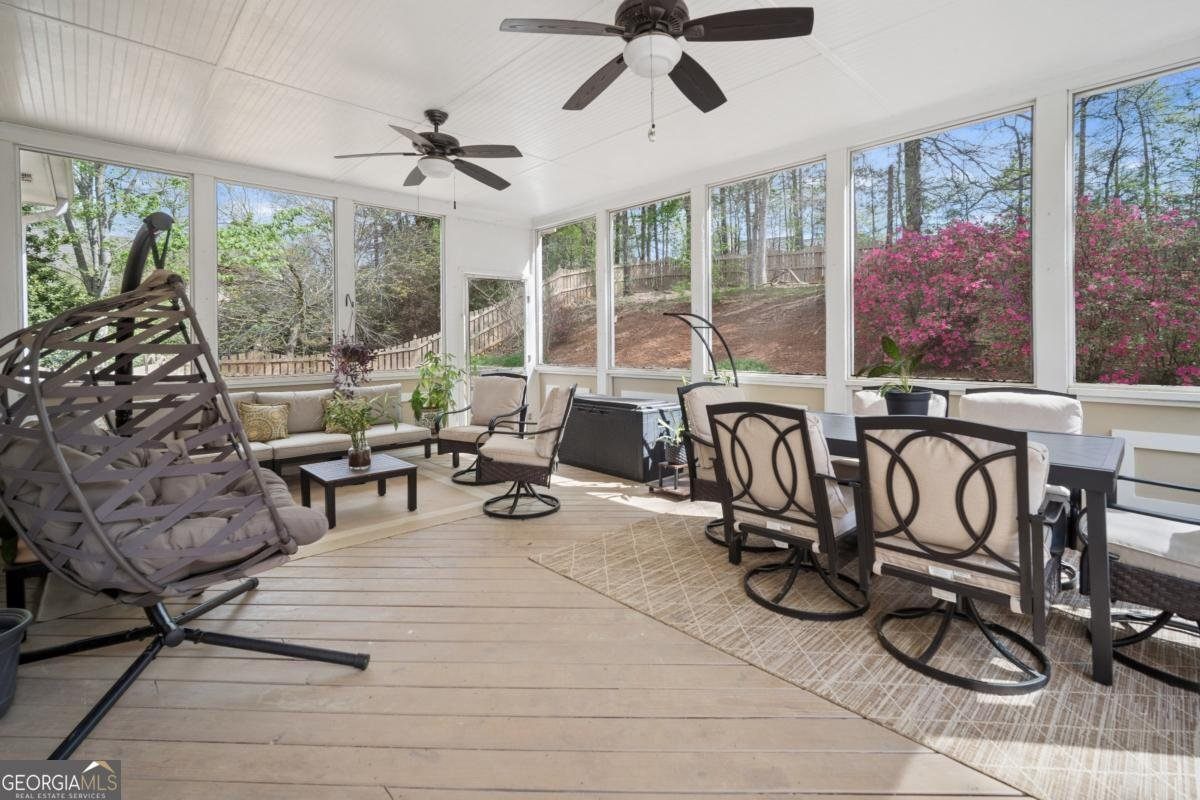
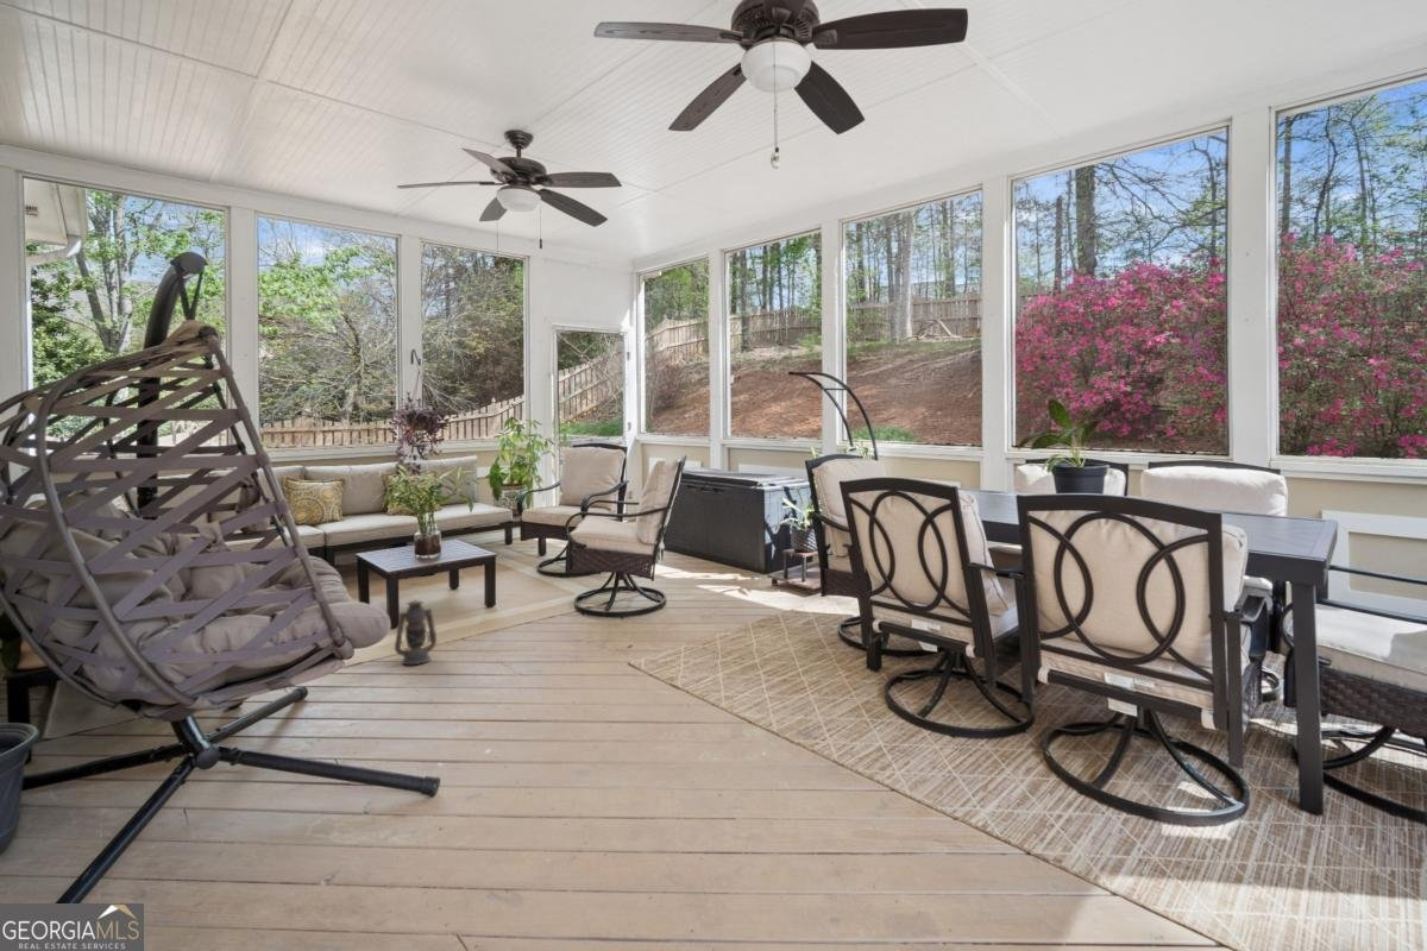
+ lantern (416, 630)
